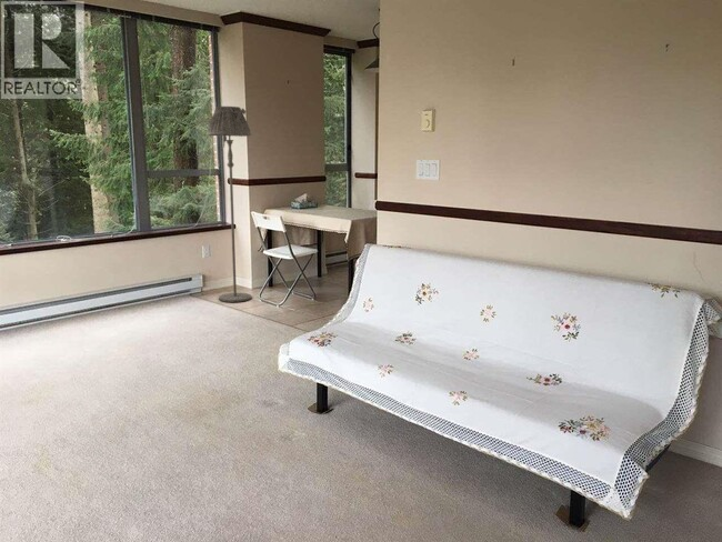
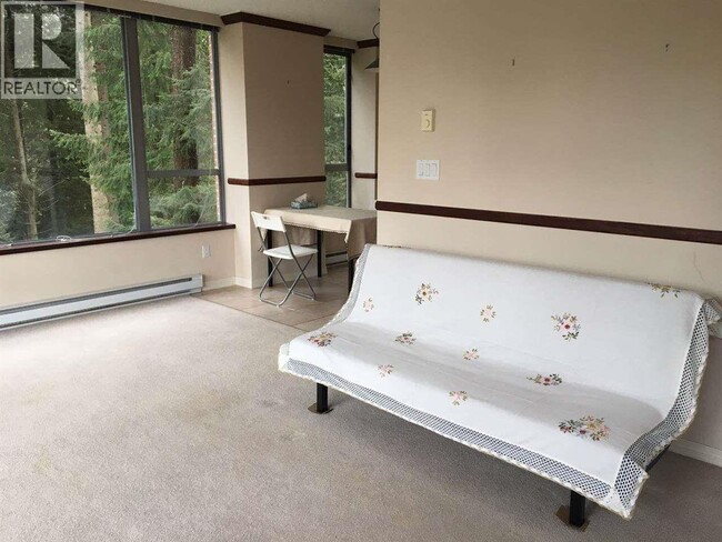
- floor lamp (231, 205)
